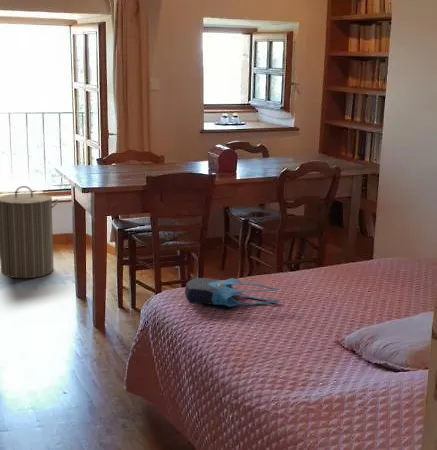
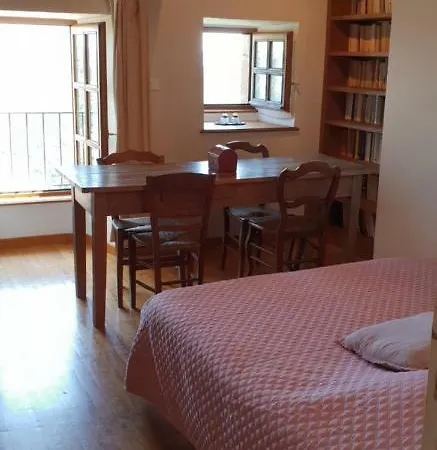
- tote bag (232, 292)
- laundry hamper (26, 229)
